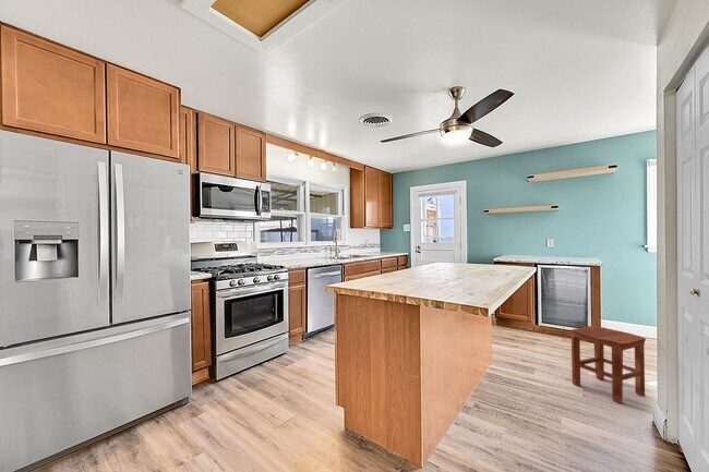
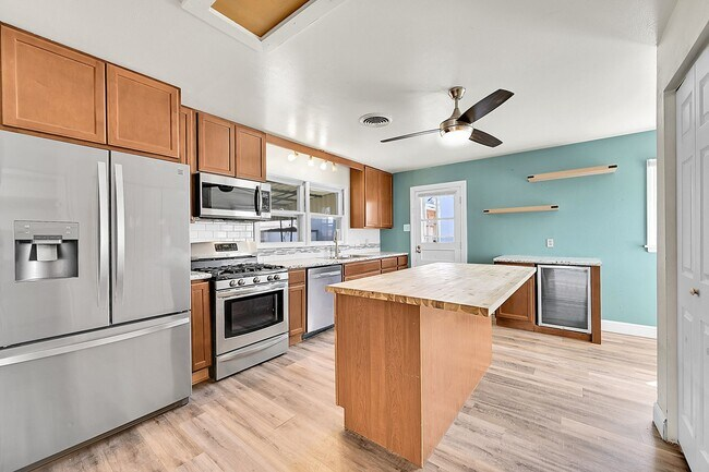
- stool (606, 361)
